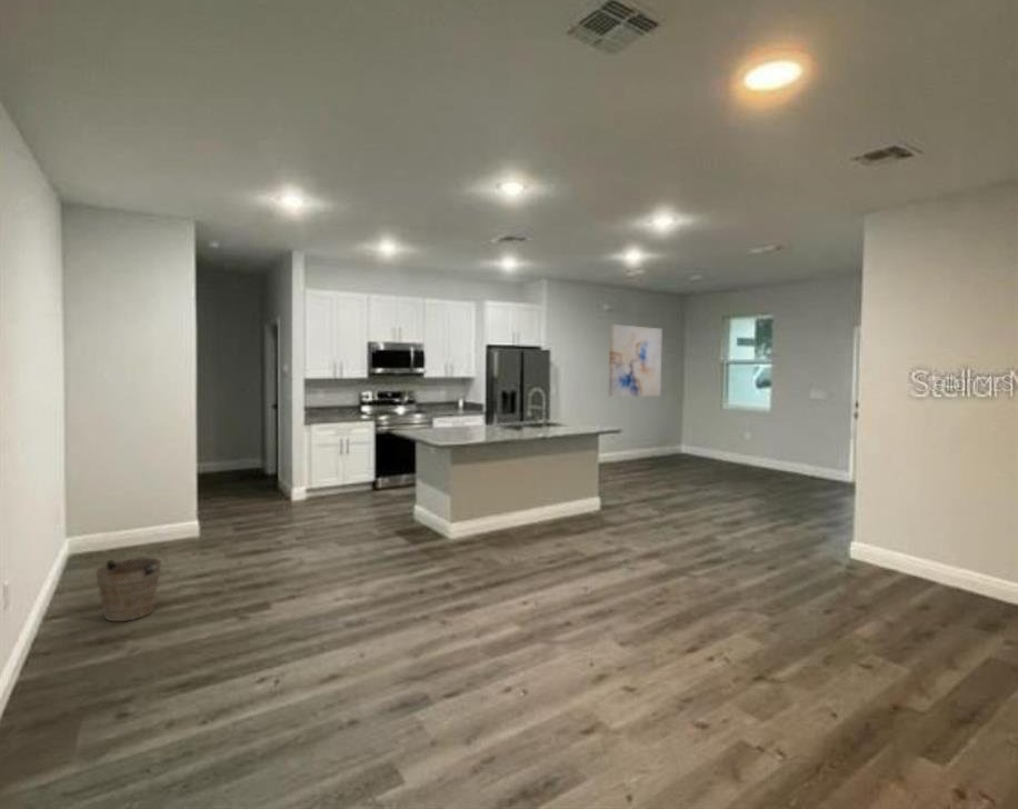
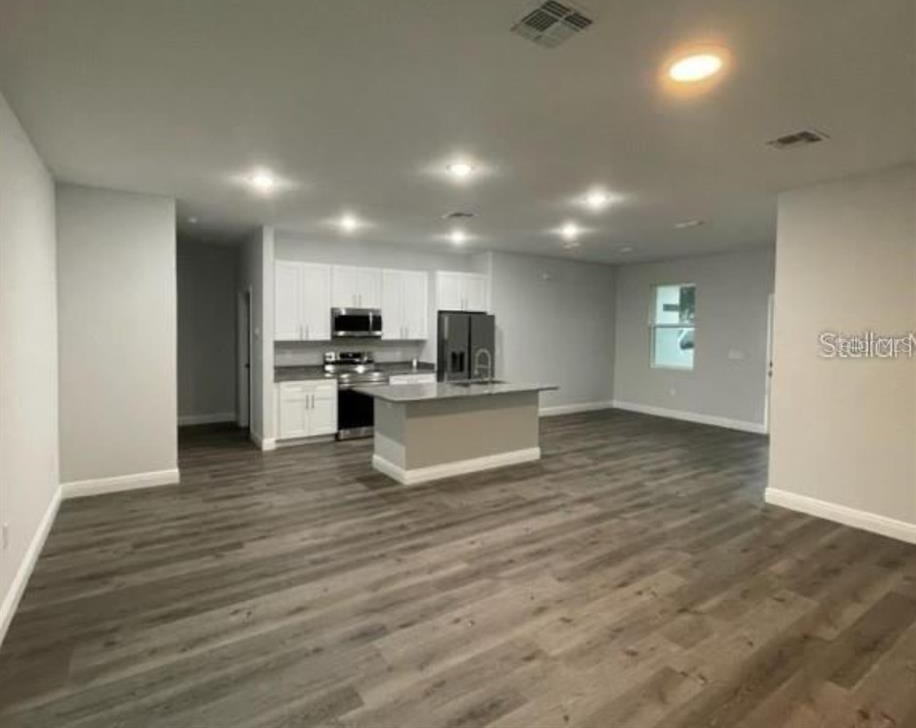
- wall art (636, 361)
- bucket (133, 587)
